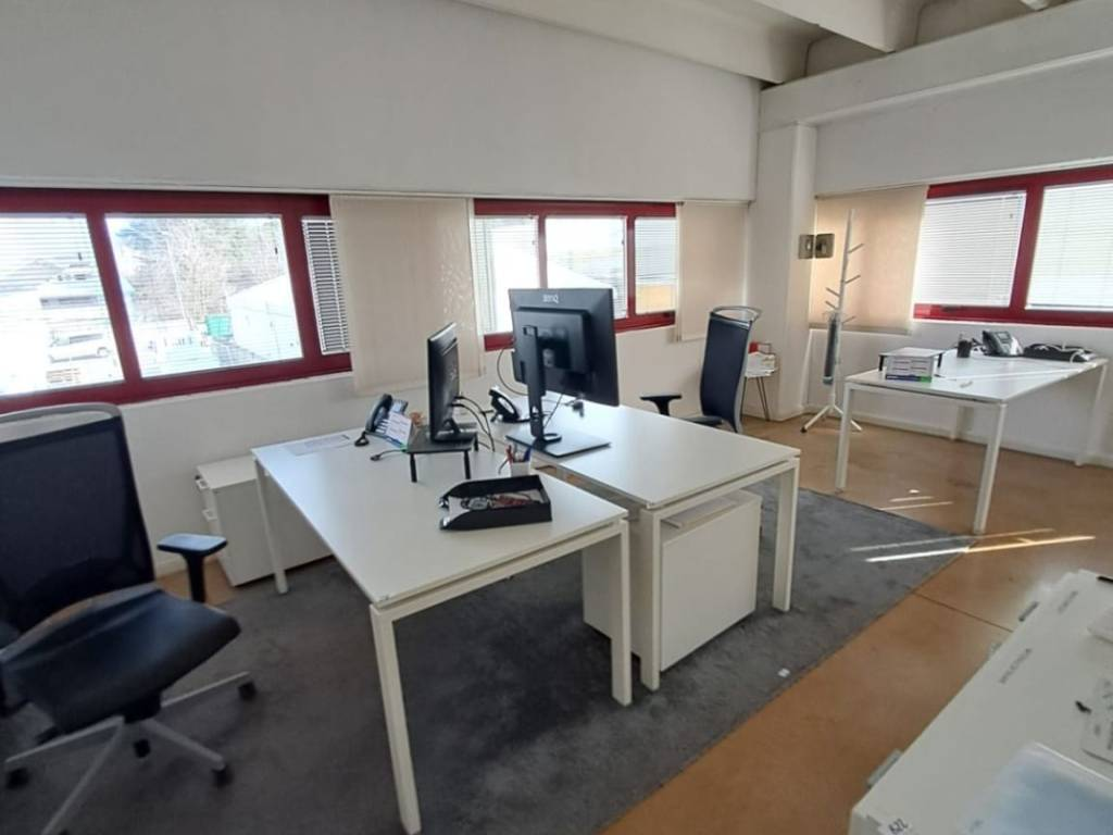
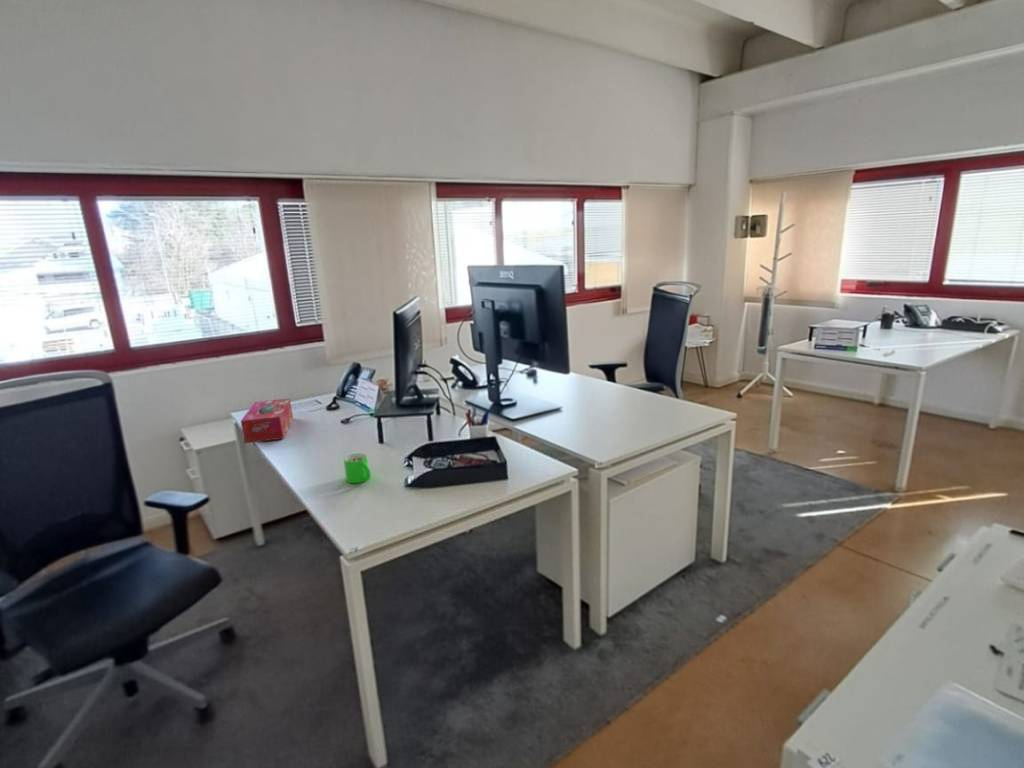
+ tissue box (268, 419)
+ mug (360, 469)
